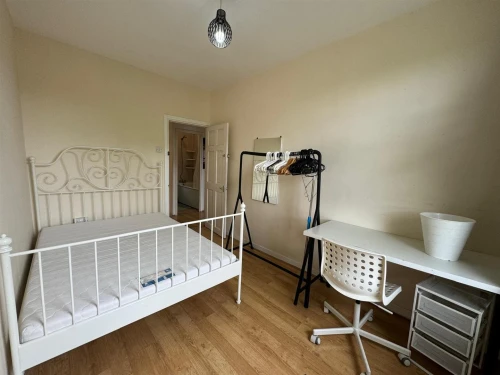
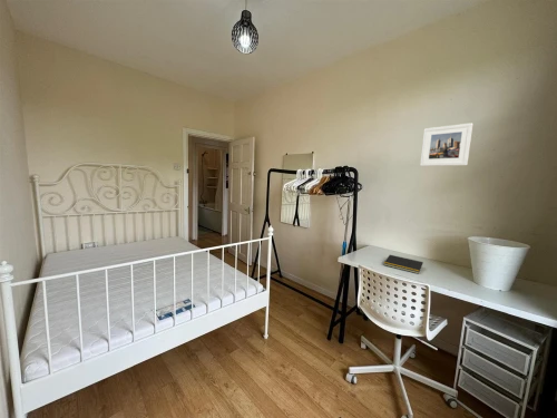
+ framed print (444, 146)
+ notepad (402, 263)
